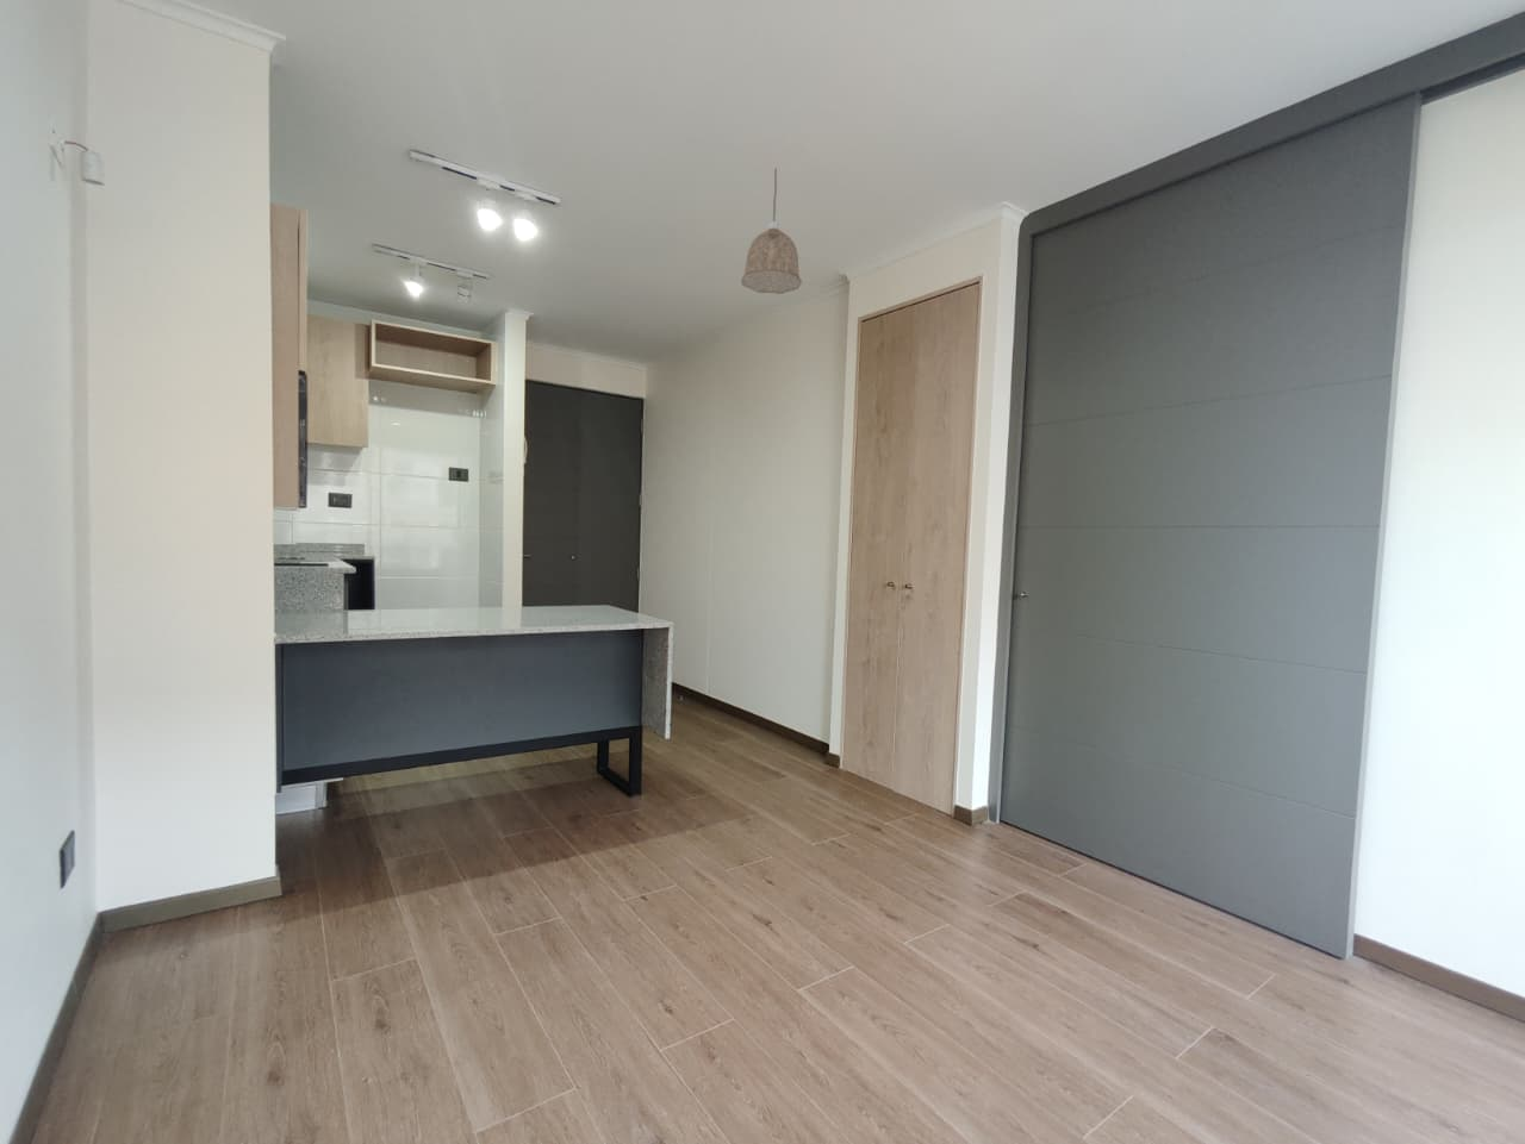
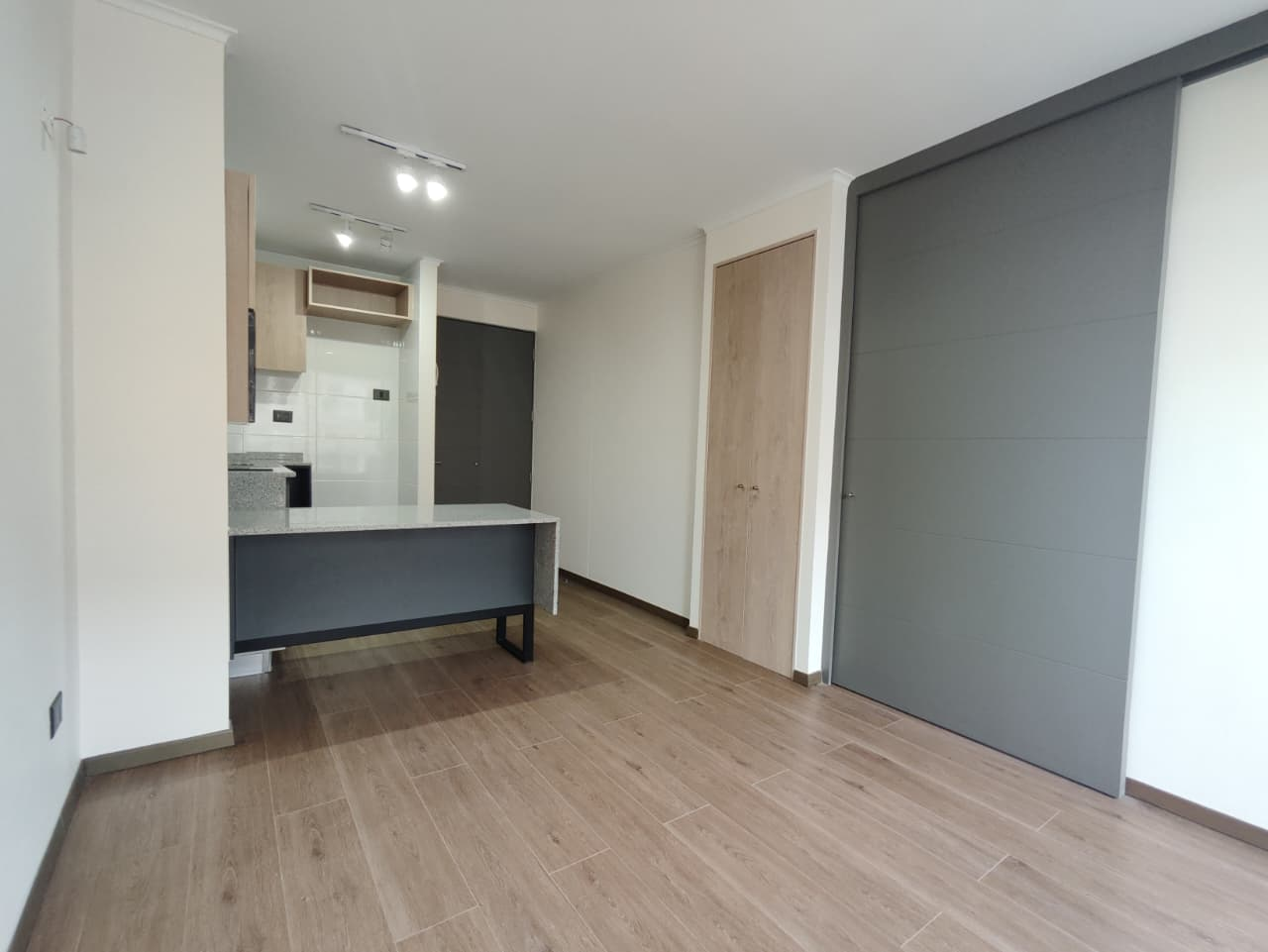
- pendant lamp (773, 225)
